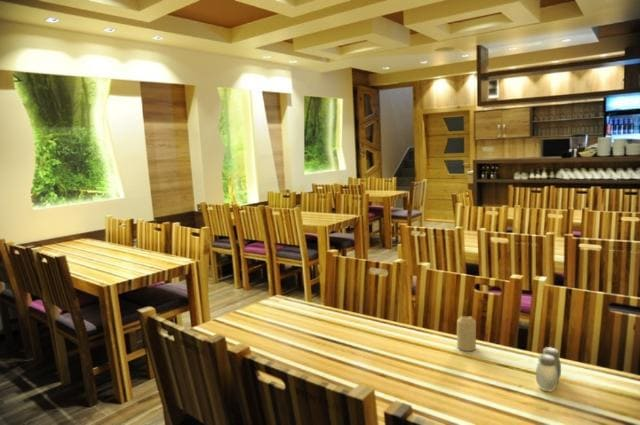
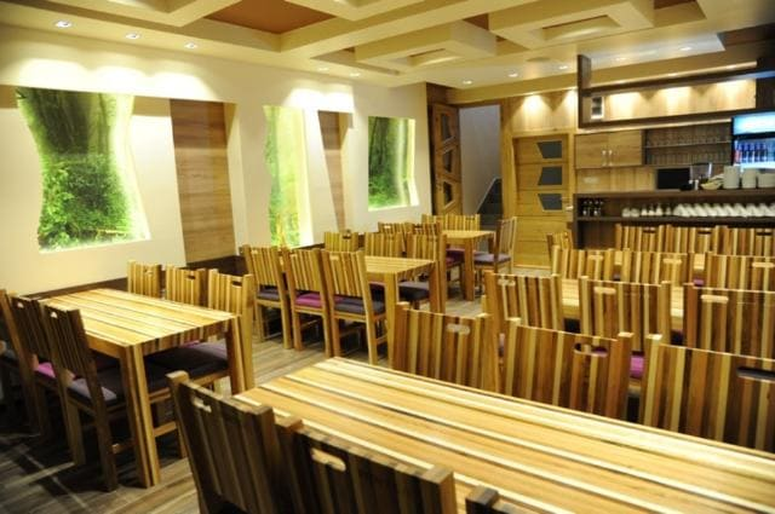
- salt and pepper shaker (548, 368)
- candle (466, 332)
